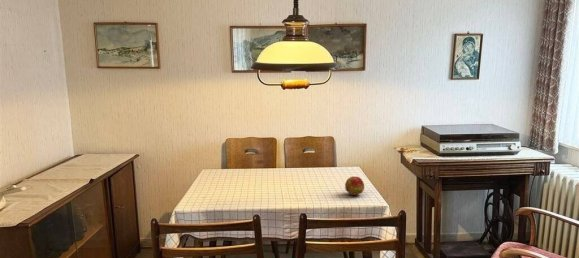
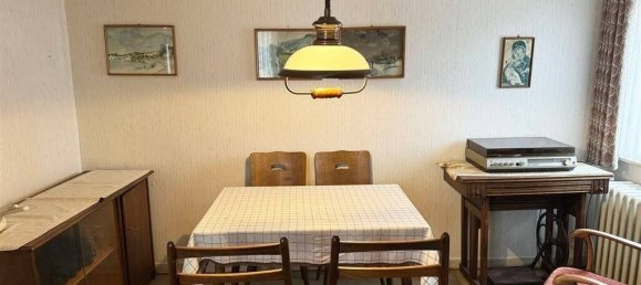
- fruit (353, 186)
